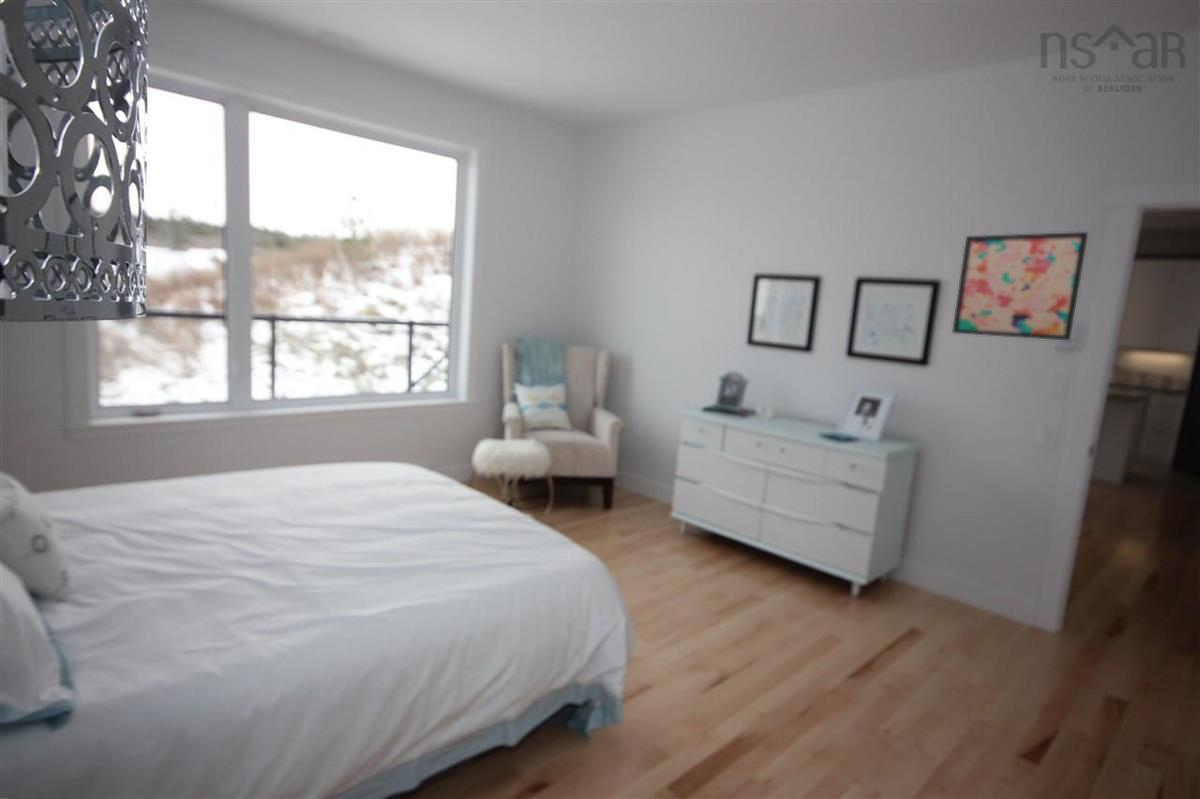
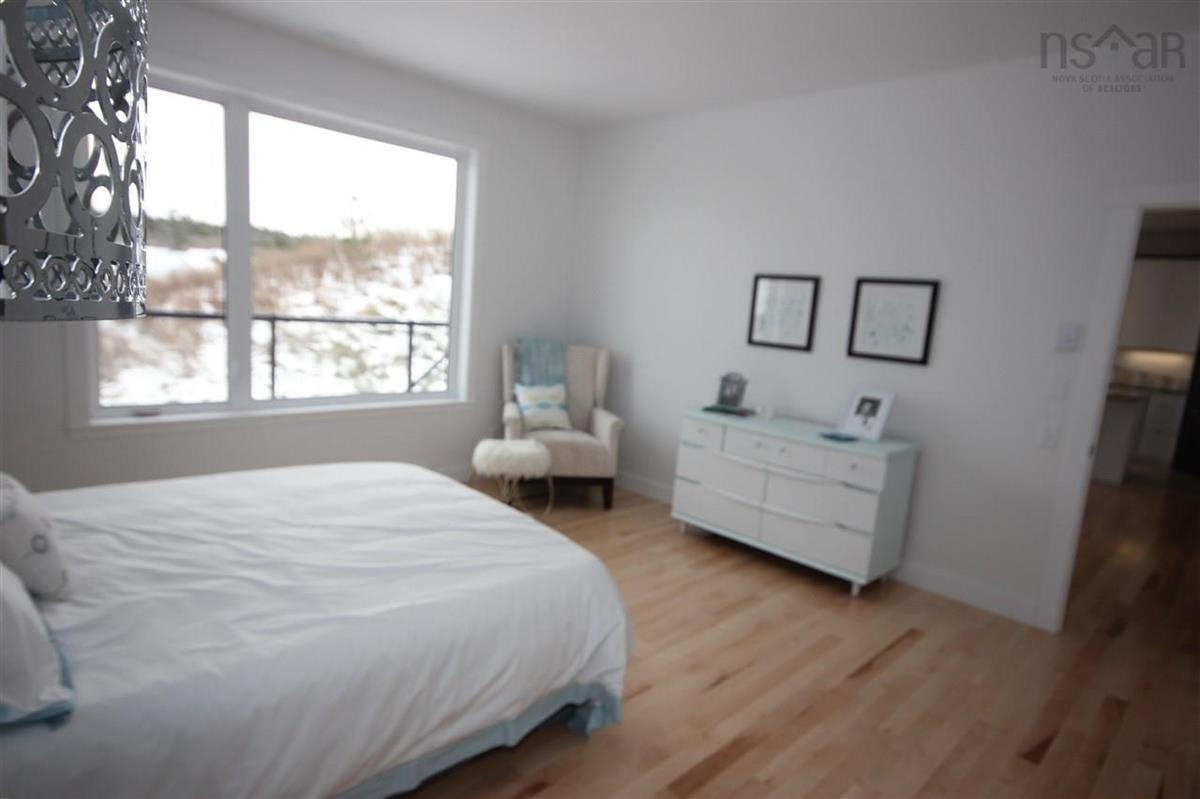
- wall art (1015, 286)
